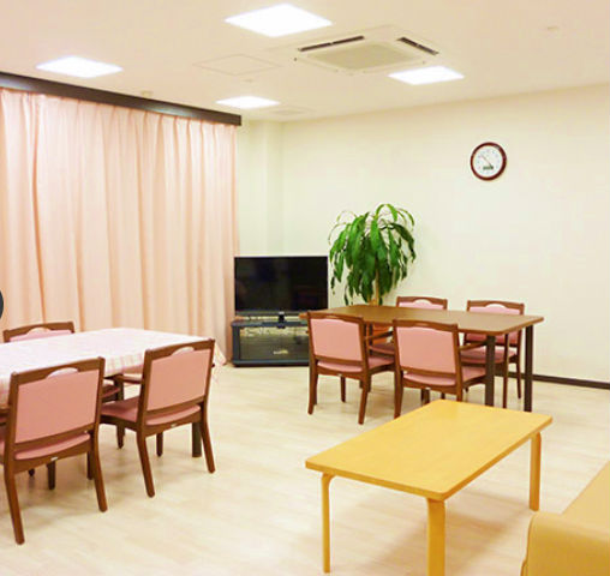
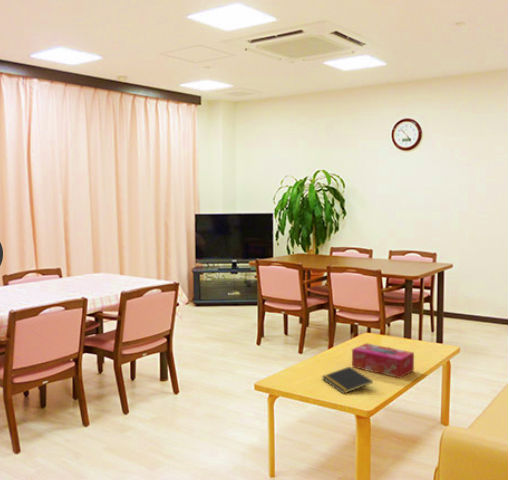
+ notepad (346, 379)
+ tissue box (382, 359)
